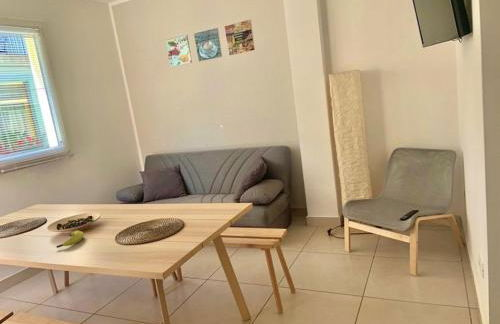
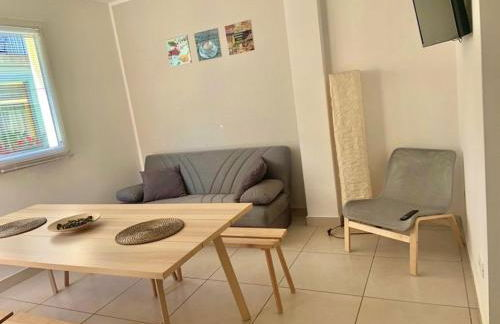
- banana (70, 238)
